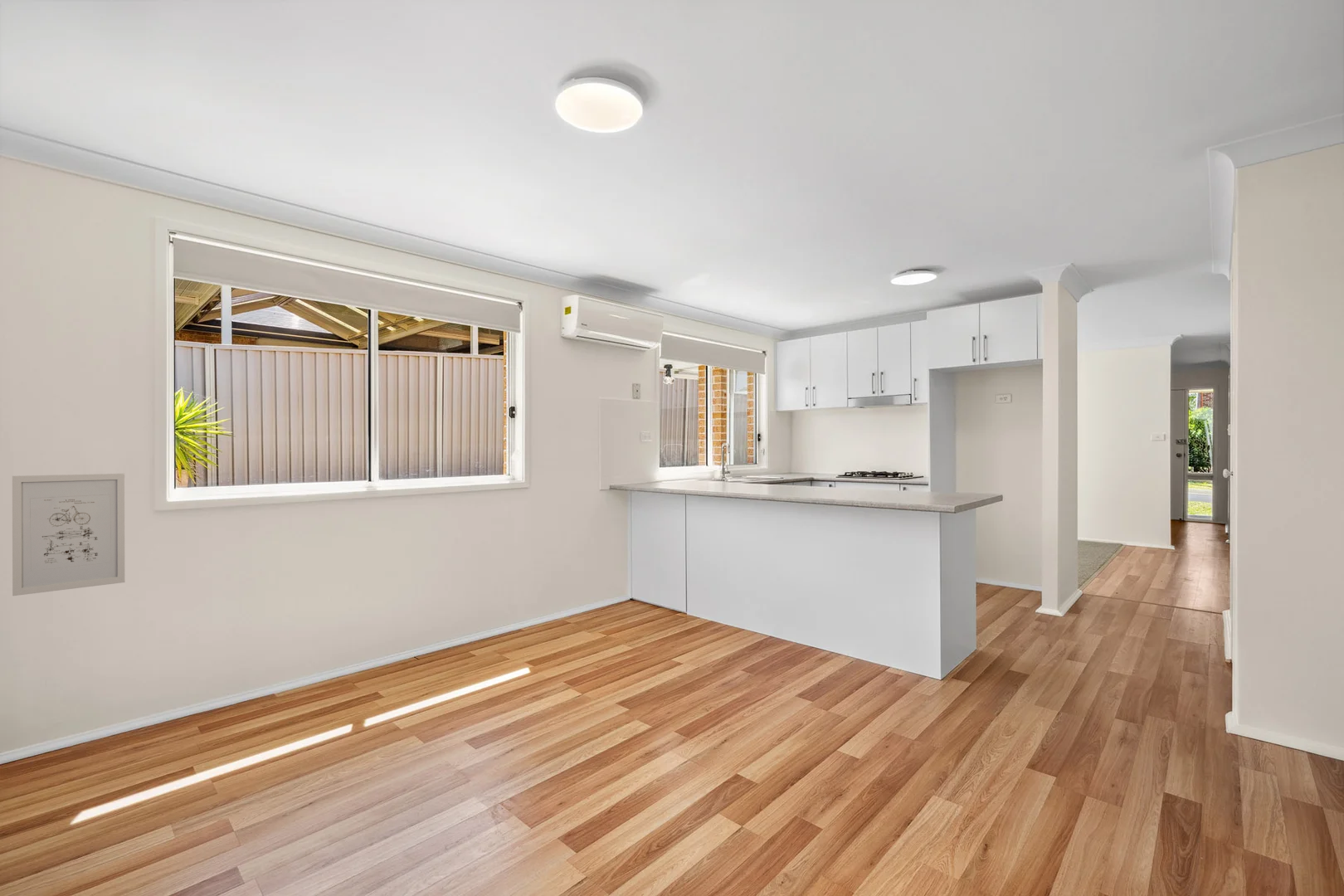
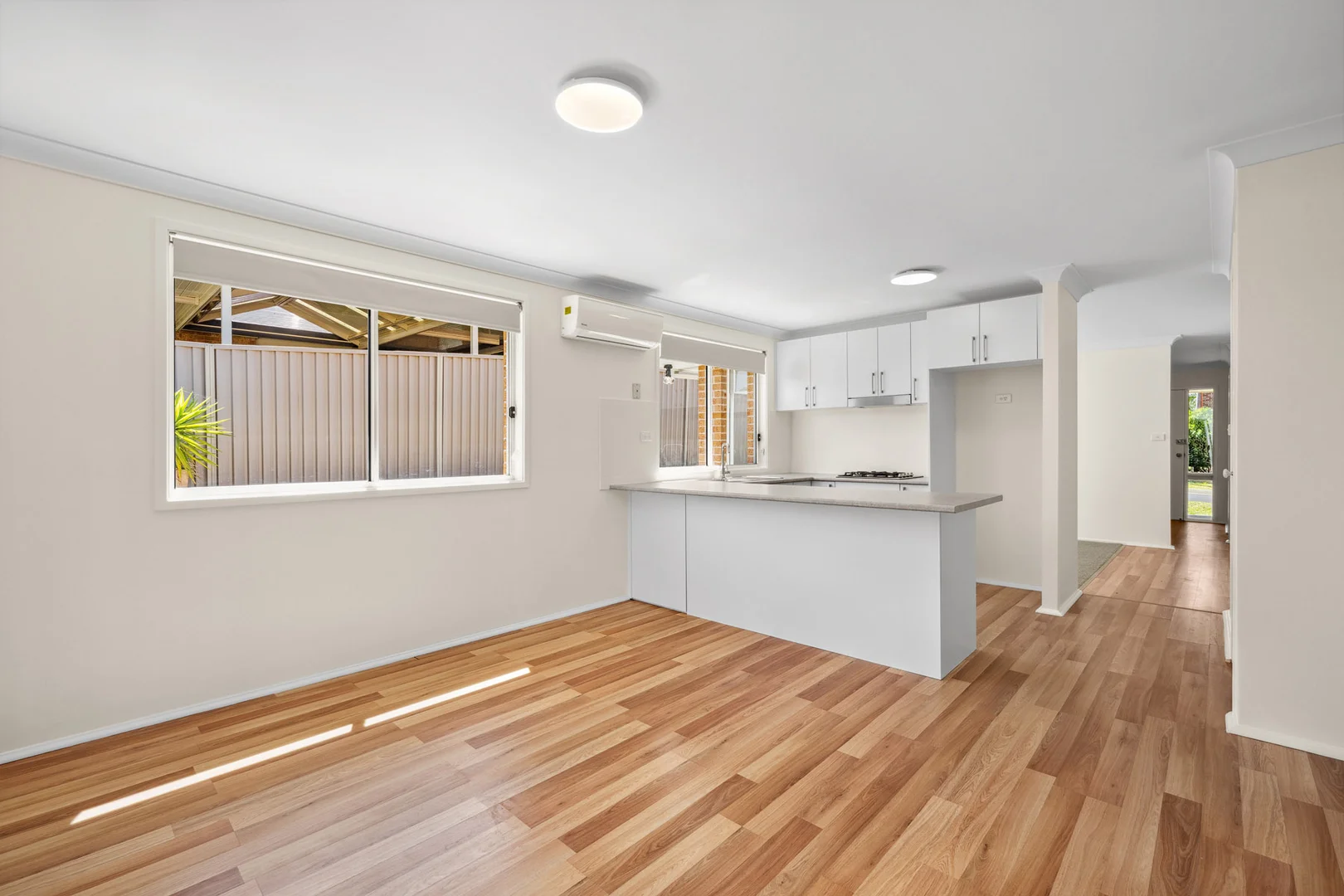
- wall art (71, 531)
